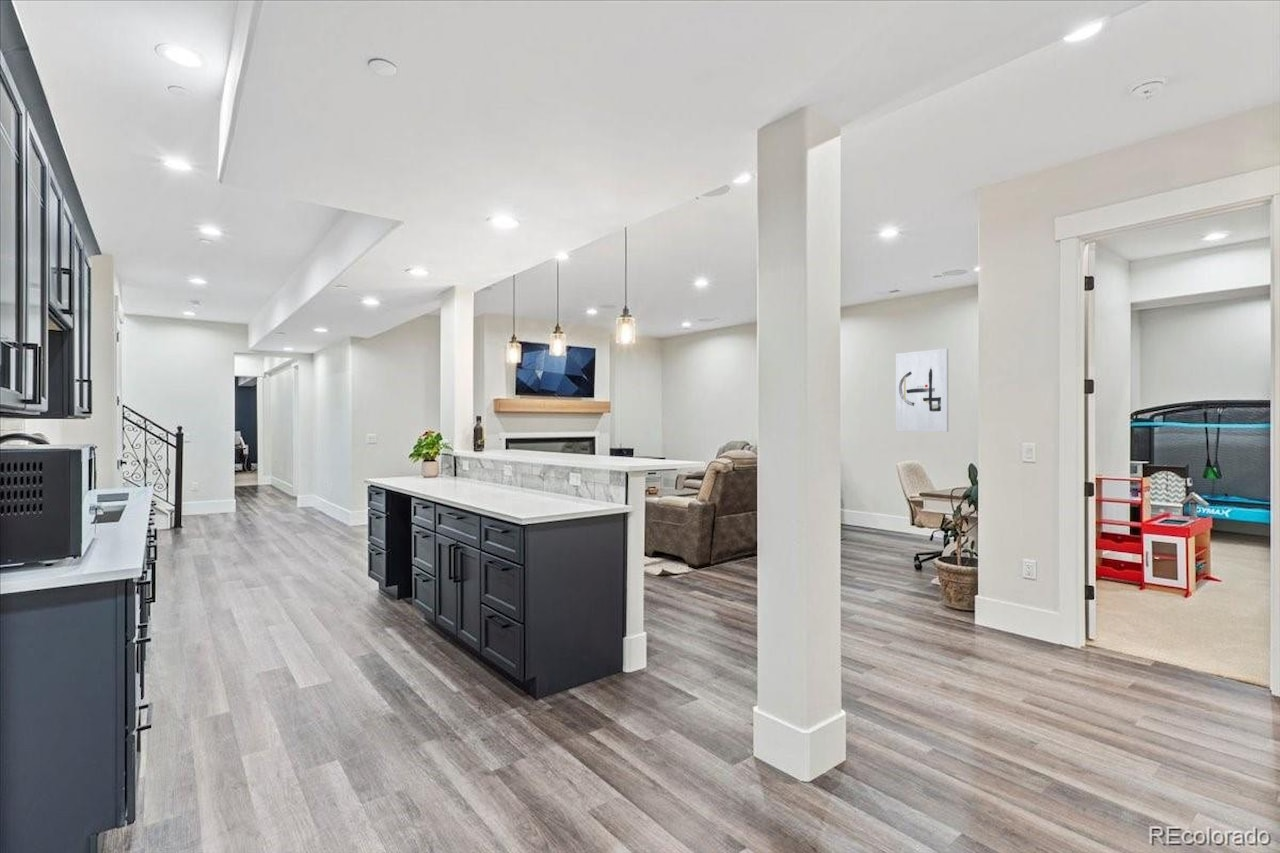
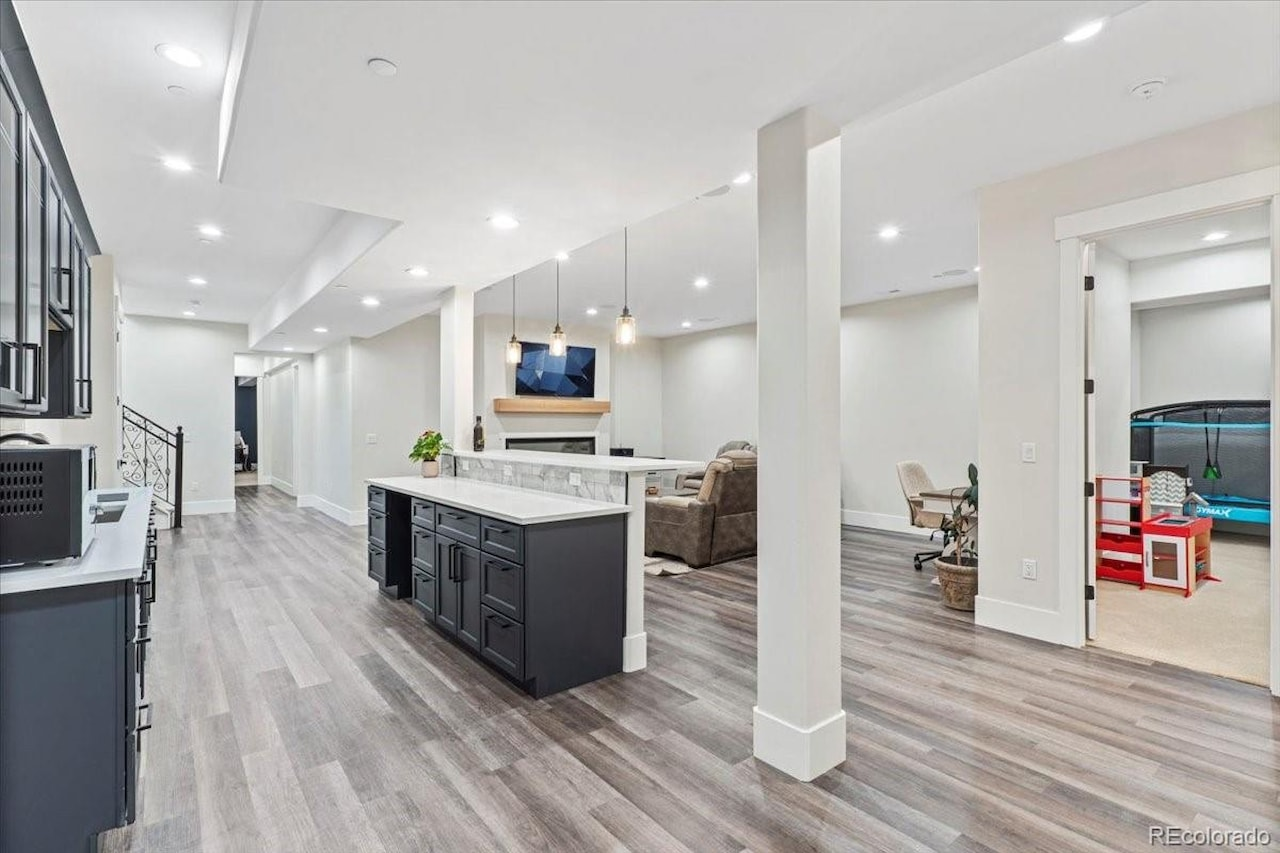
- wall art (921, 391)
